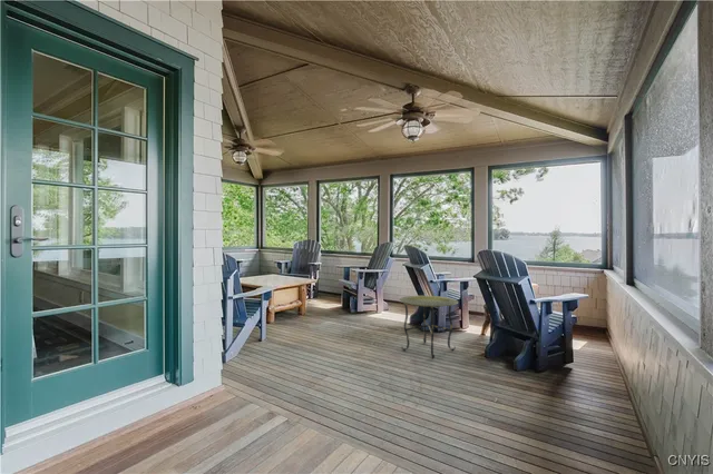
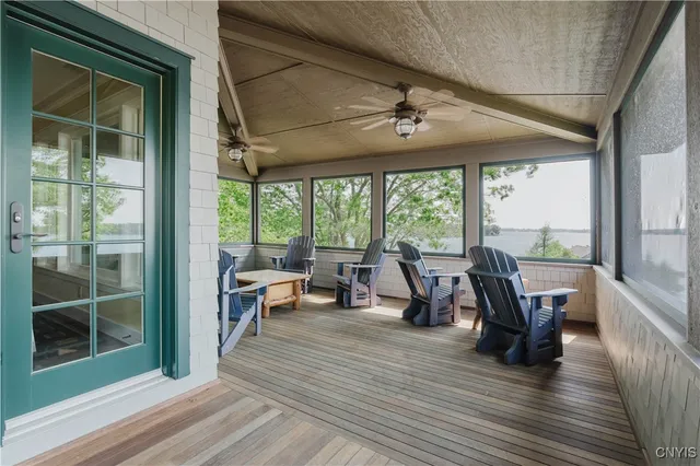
- side table (428, 325)
